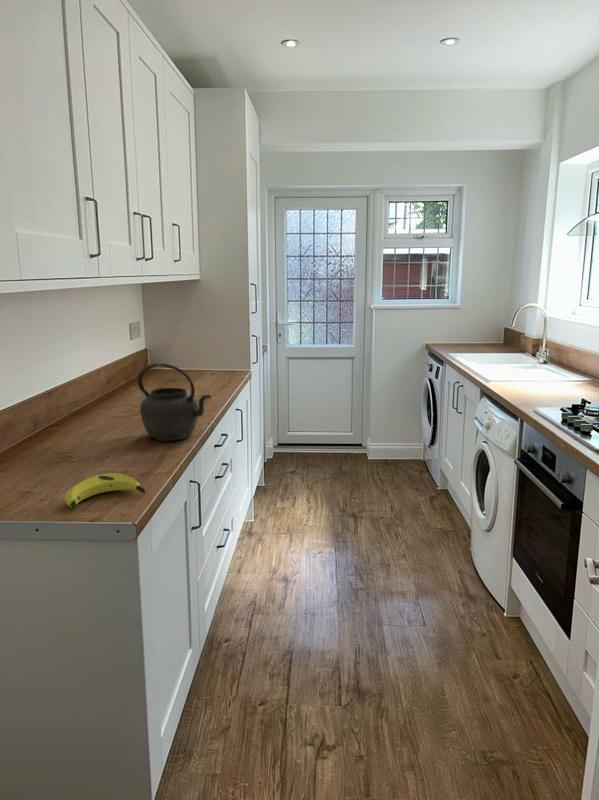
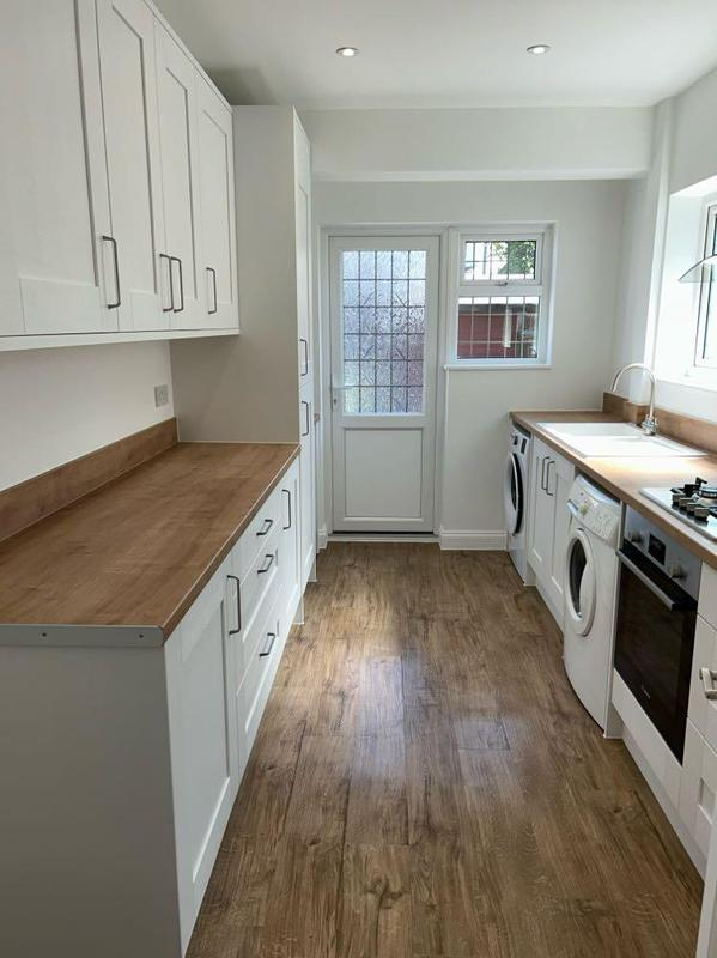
- banana (104, 490)
- kettle (174, 400)
